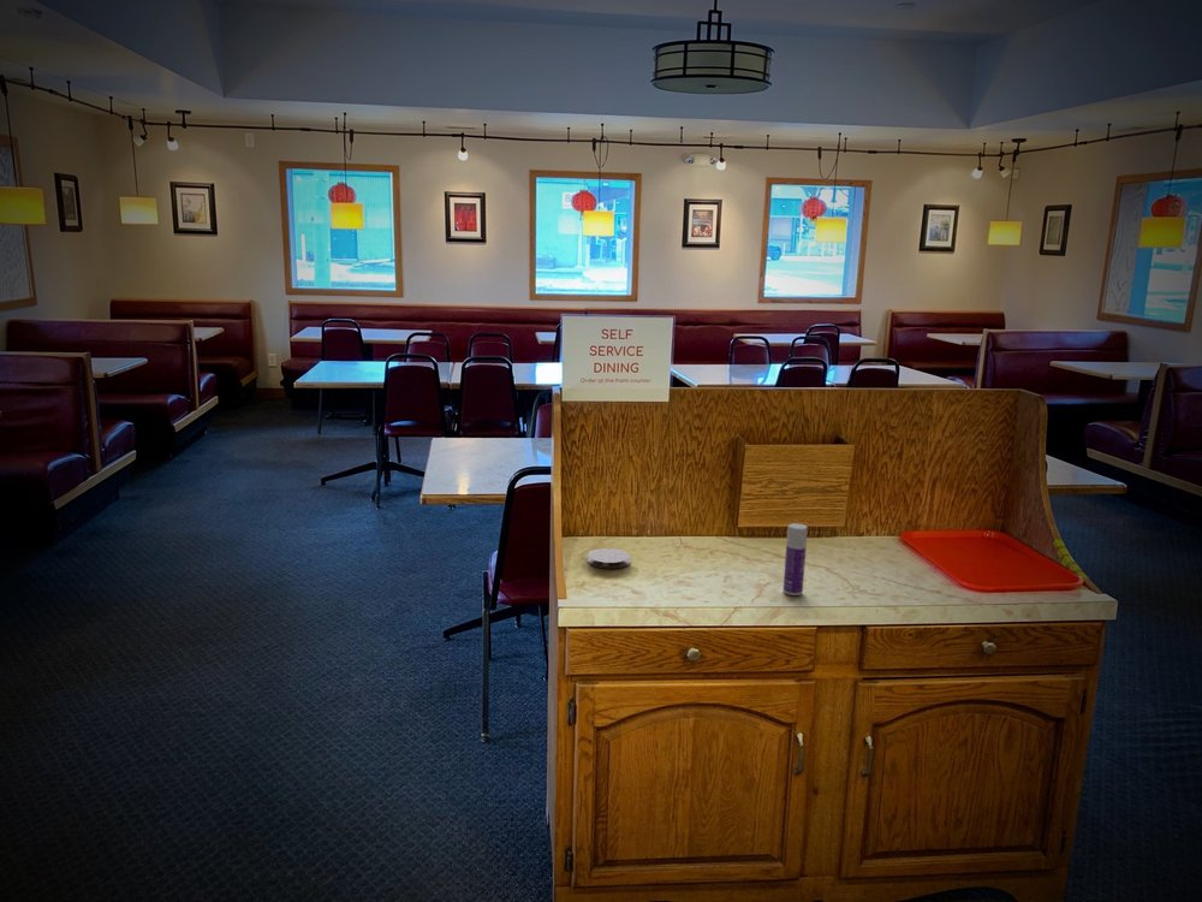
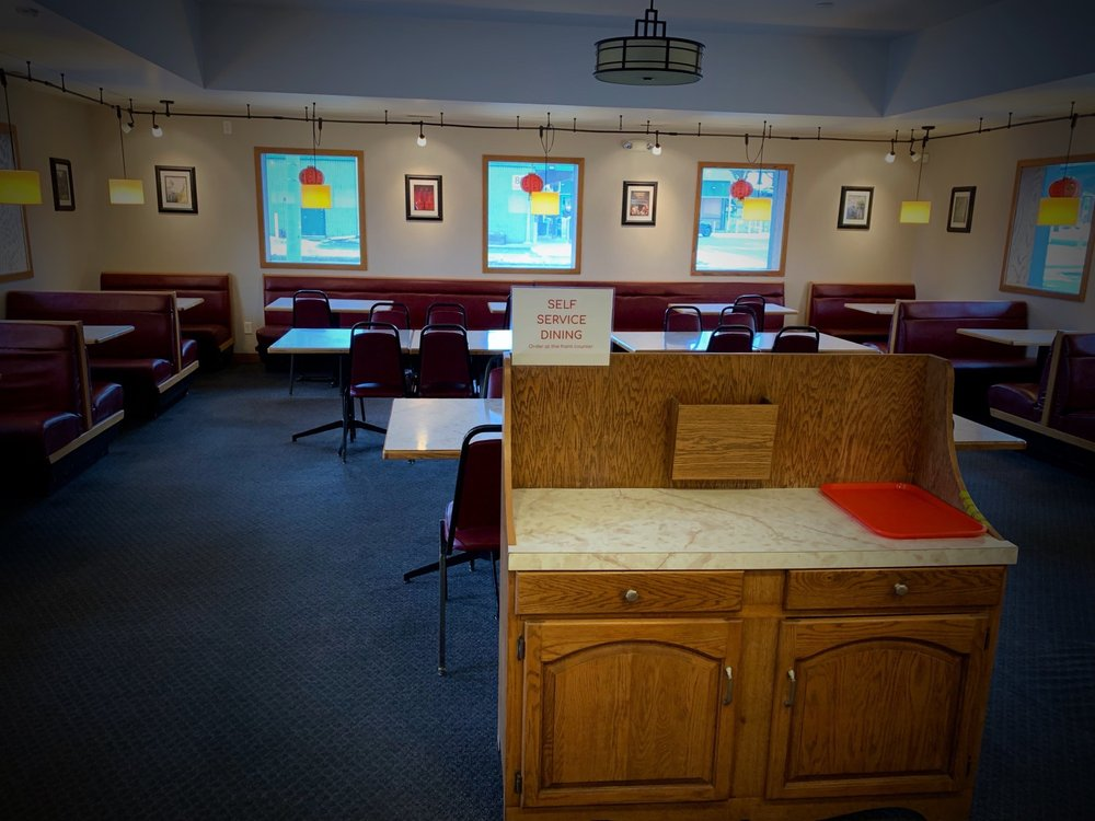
- coaster (608, 558)
- bottle (795, 559)
